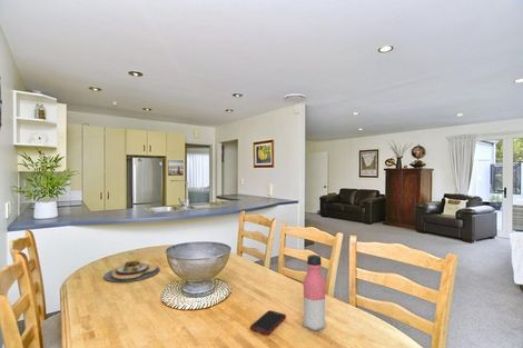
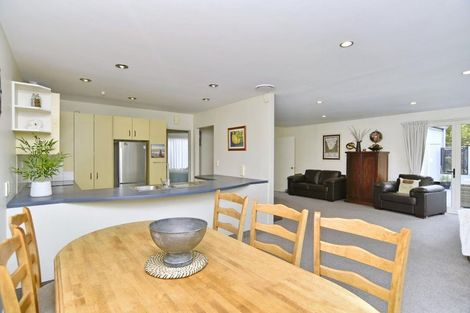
- water bottle (314, 290)
- cell phone (268, 321)
- plate (132, 266)
